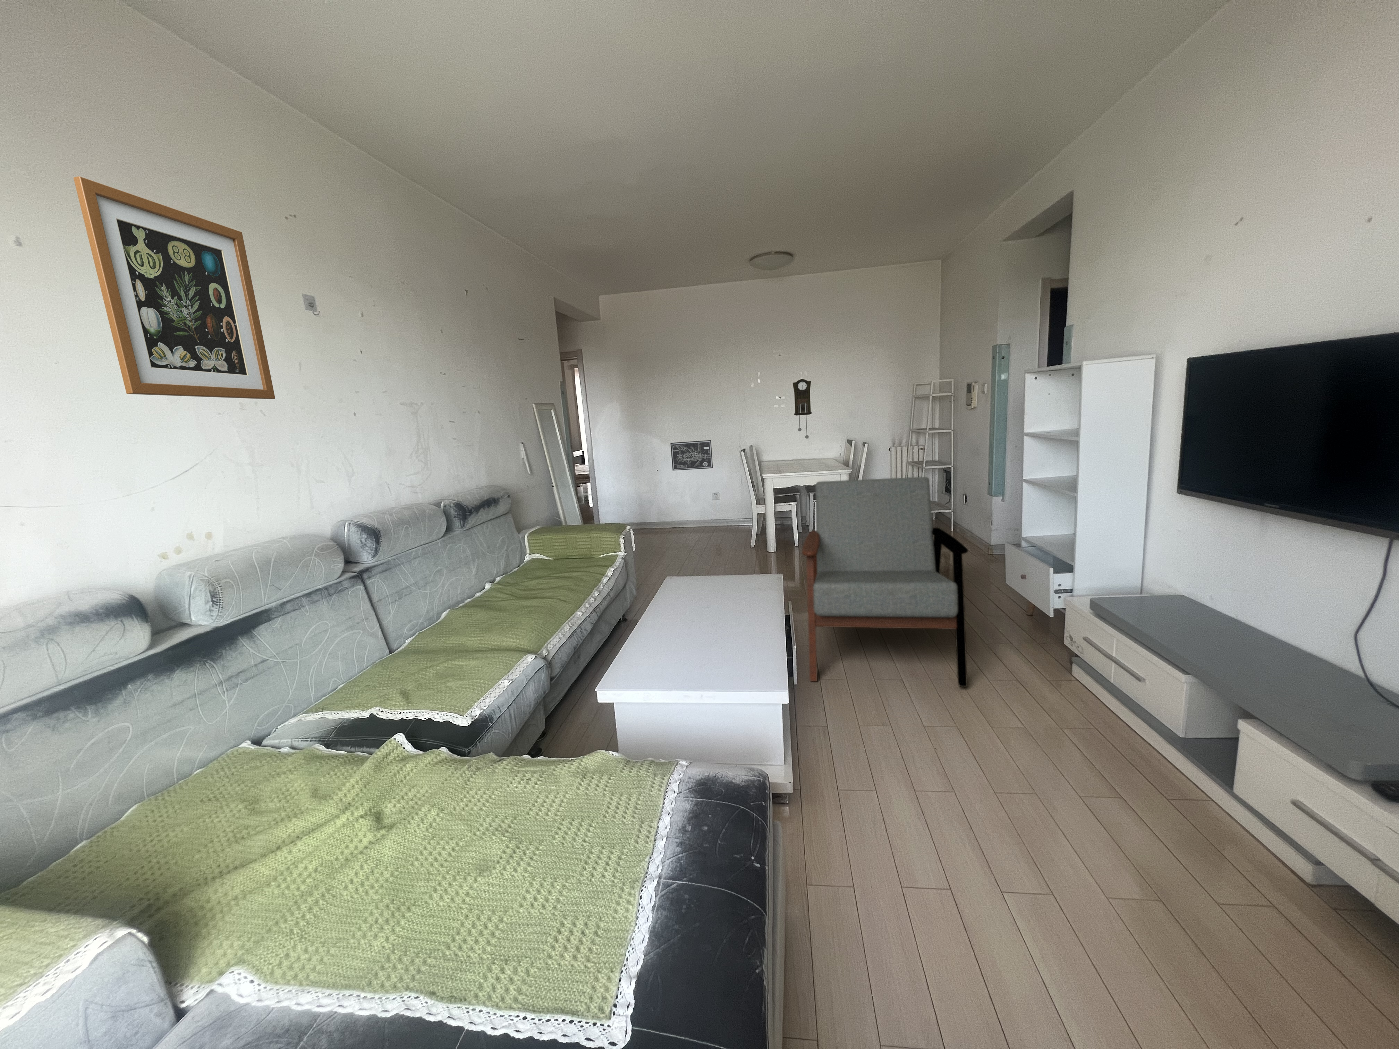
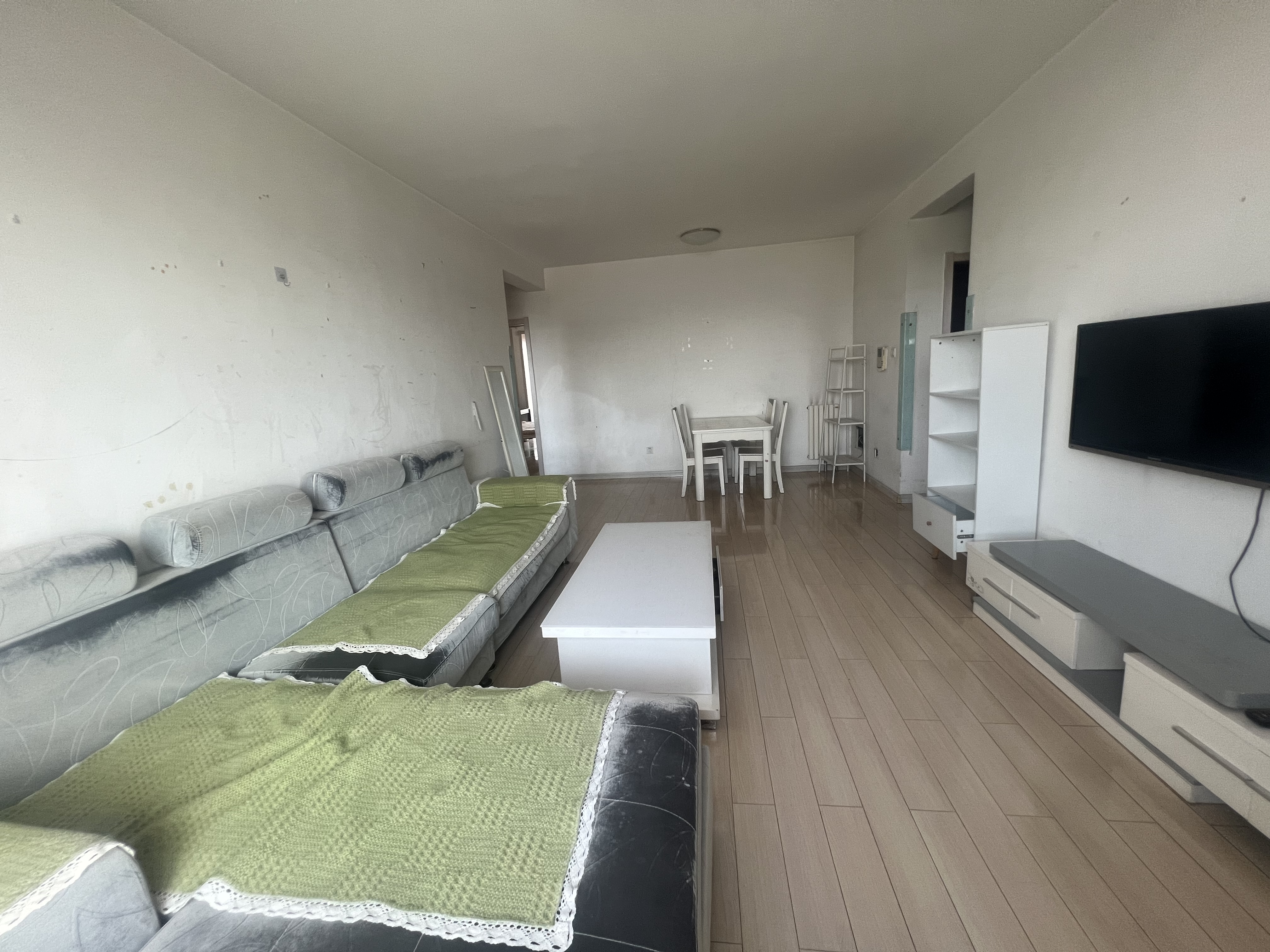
- wall art (692, 455)
- wall art (189, 305)
- pendulum clock (803, 409)
- armchair (877, 569)
